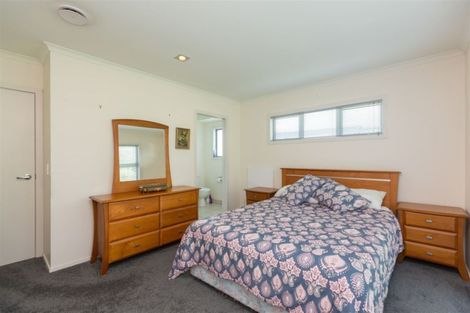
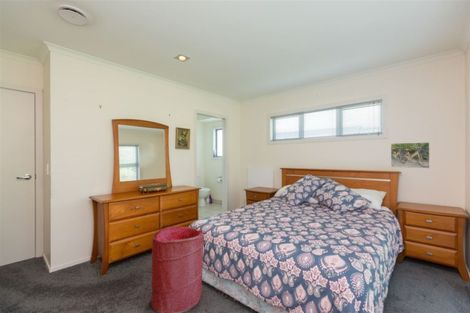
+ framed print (409, 155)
+ laundry hamper (178, 264)
